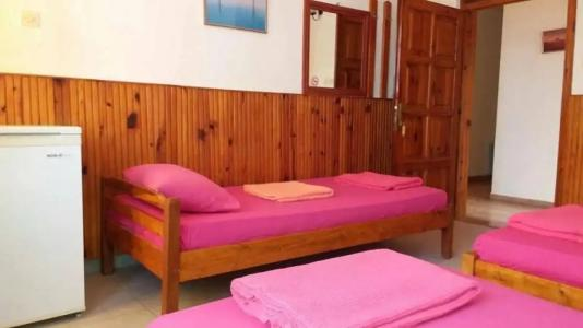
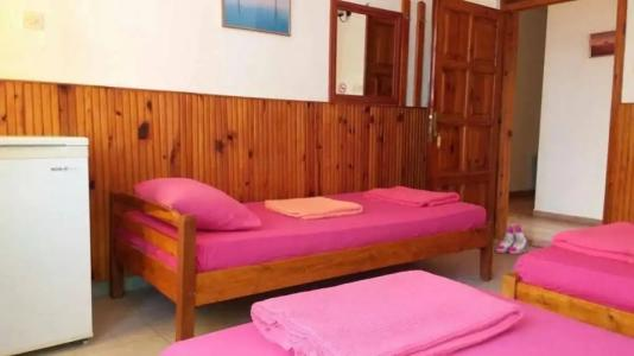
+ boots (512, 237)
